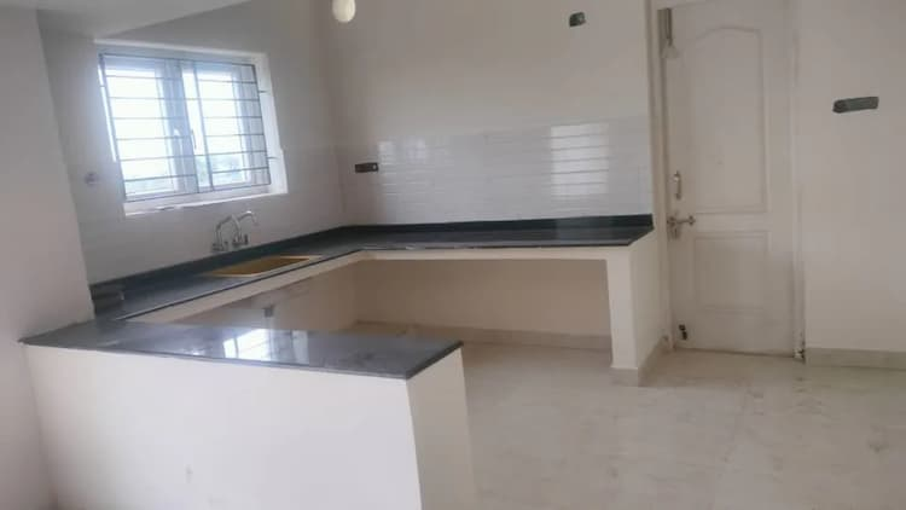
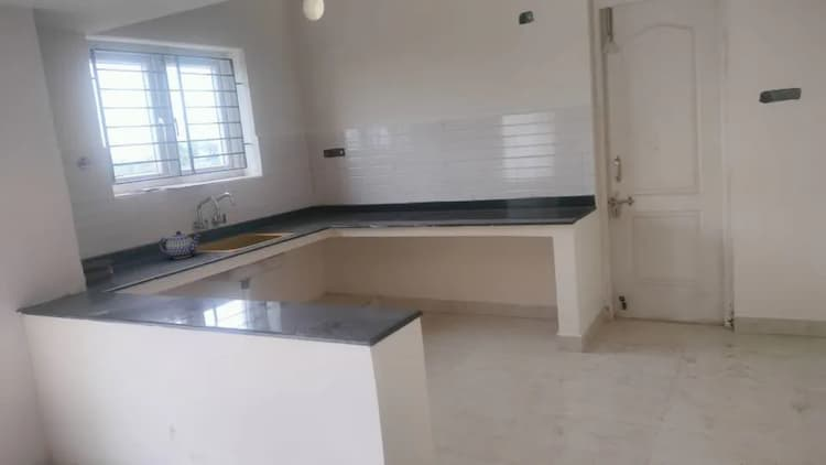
+ teapot (180, 244)
